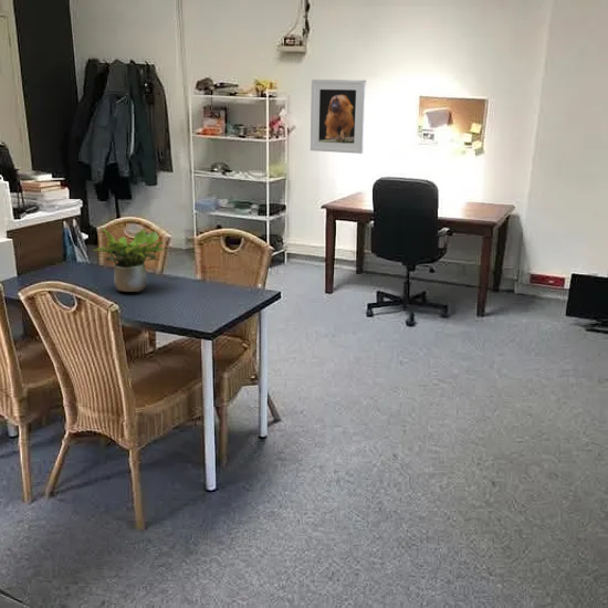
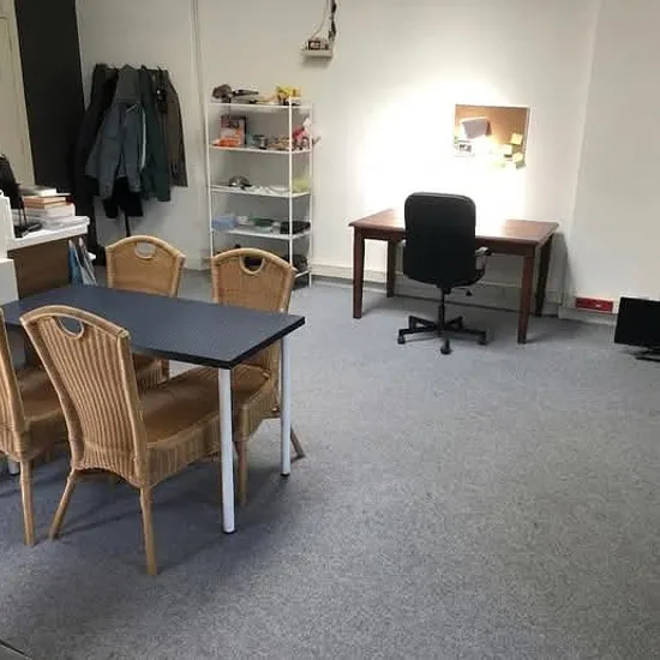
- potted plant (132, 260)
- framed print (337, 116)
